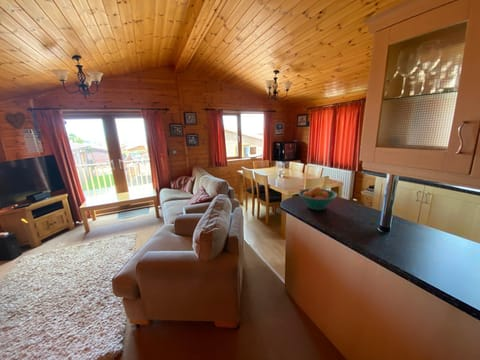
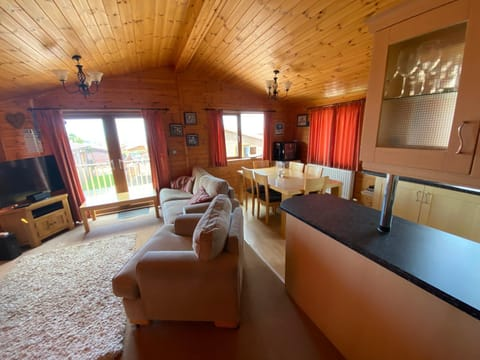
- fruit bowl (316, 197)
